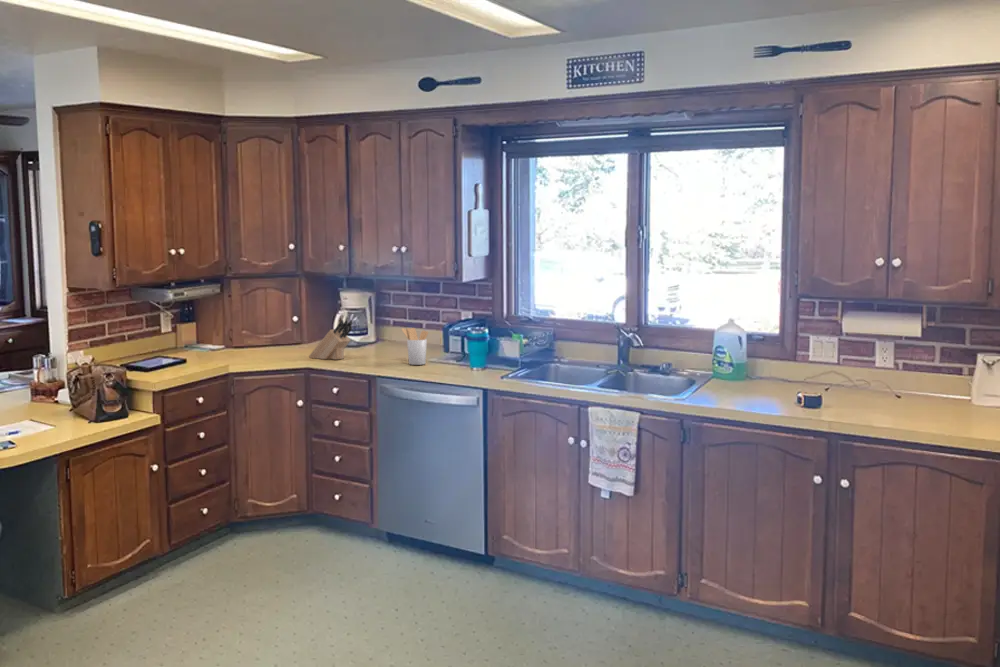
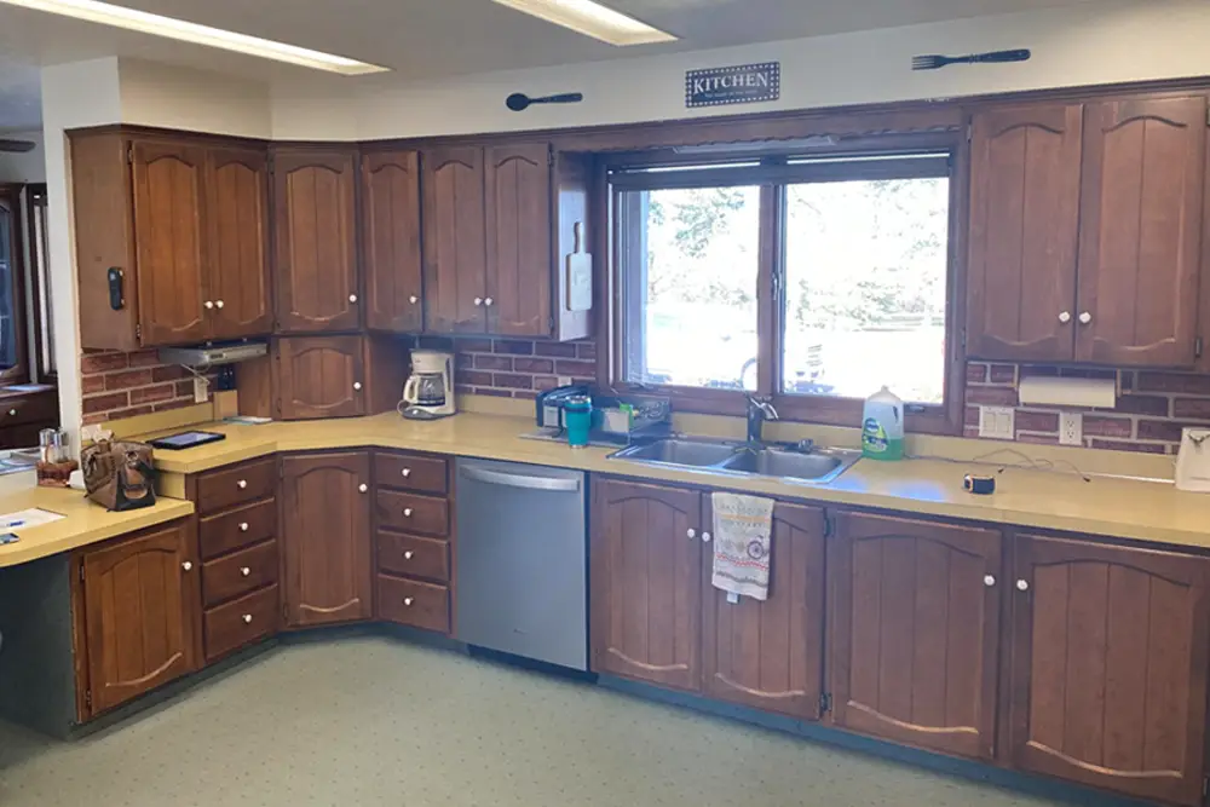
- knife block (332, 338)
- utensil holder (414, 345)
